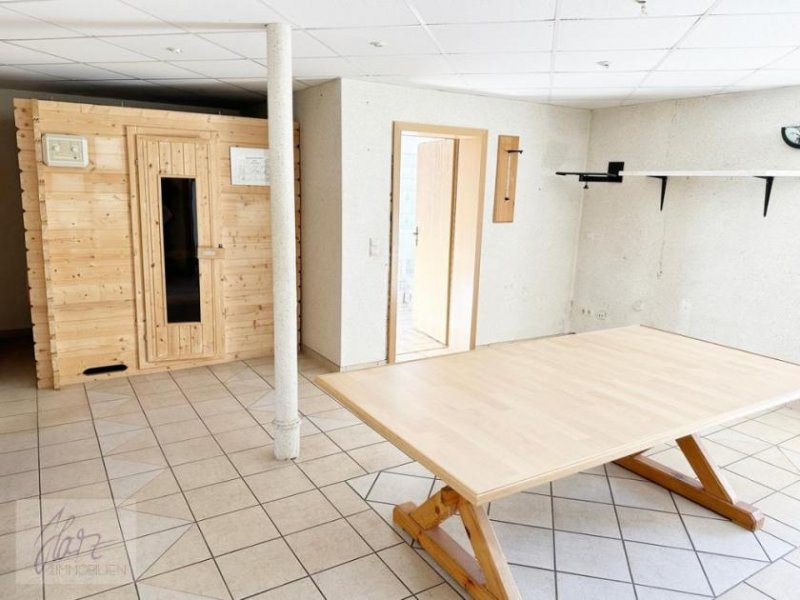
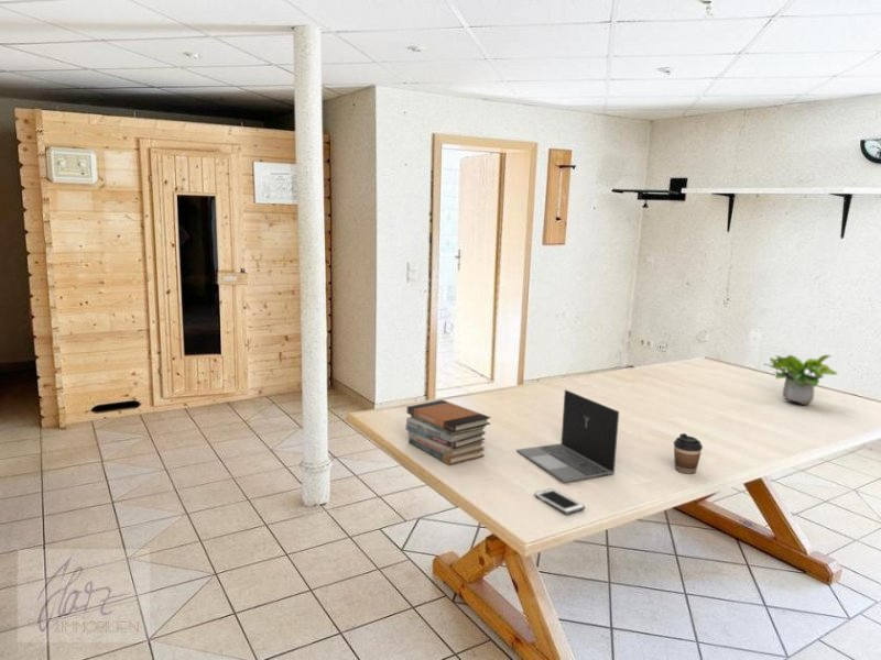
+ potted plant (797, 377)
+ coffee cup (686, 452)
+ cell phone (558, 501)
+ book stack (446, 430)
+ laptop (565, 432)
